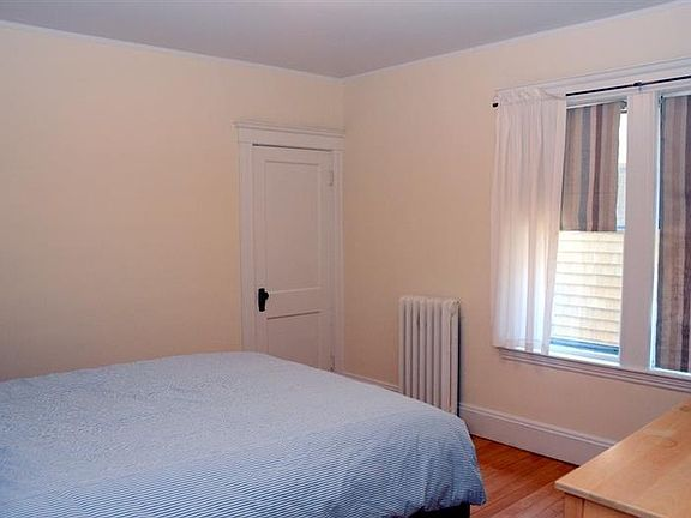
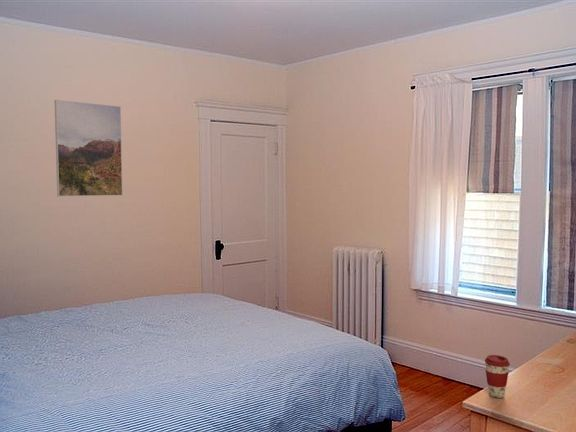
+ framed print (89, 150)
+ coffee cup (496, 376)
